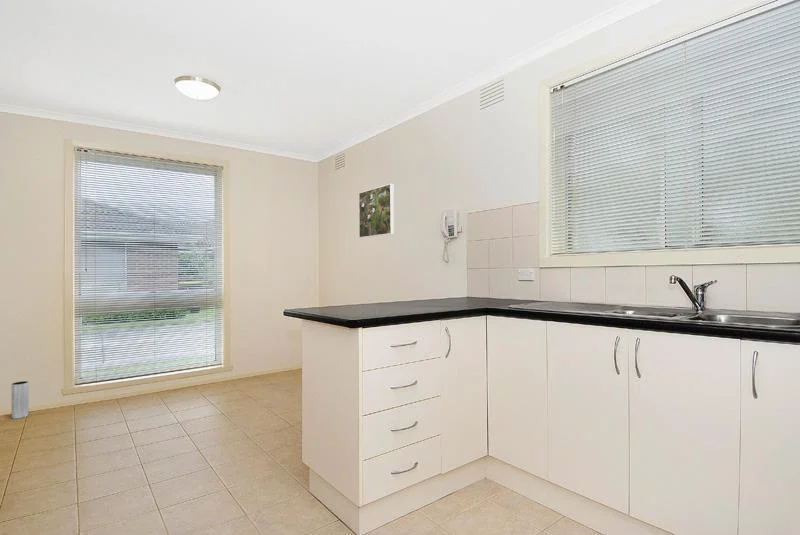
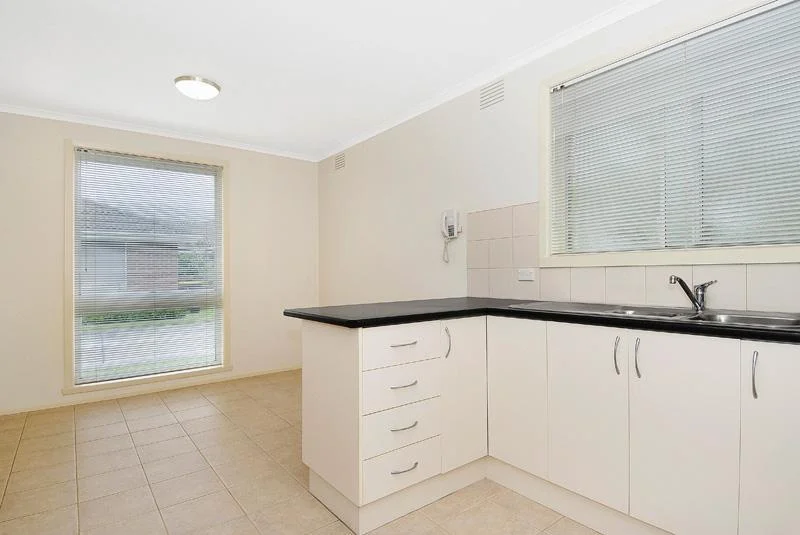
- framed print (375, 212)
- vase (20, 399)
